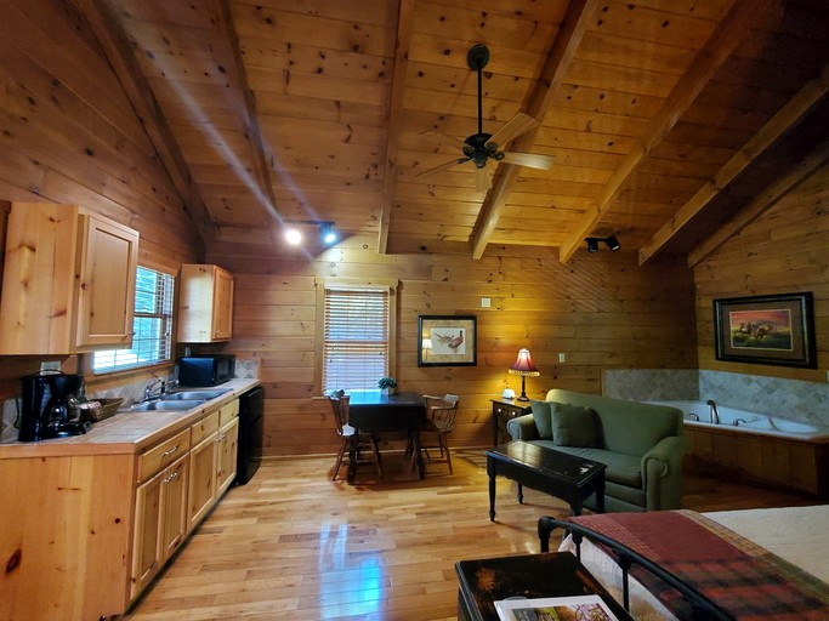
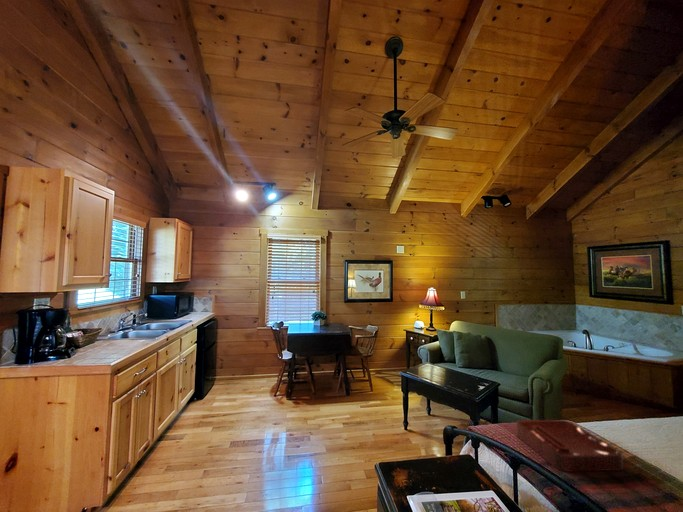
+ decorative tray (564, 442)
